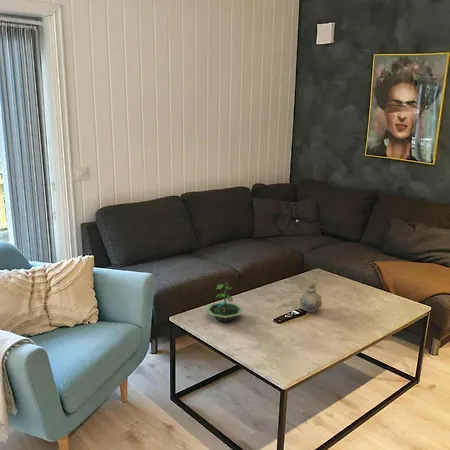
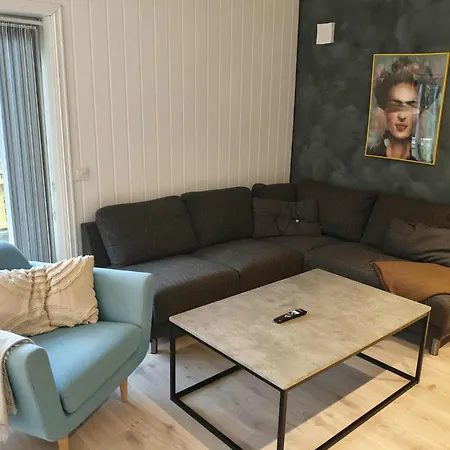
- teapot (311, 297)
- terrarium (225, 290)
